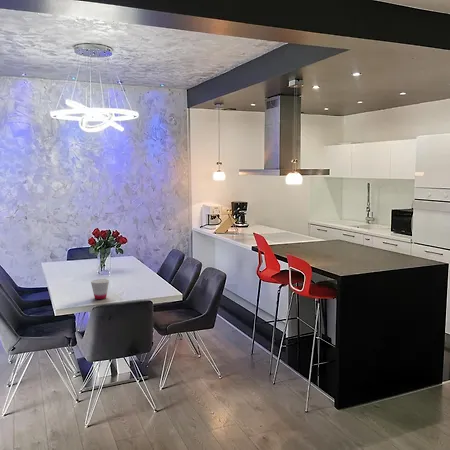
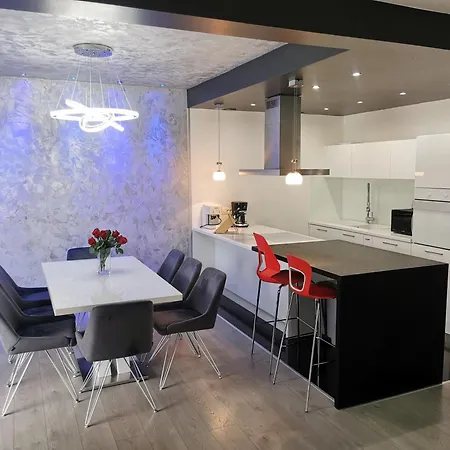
- cup (100, 289)
